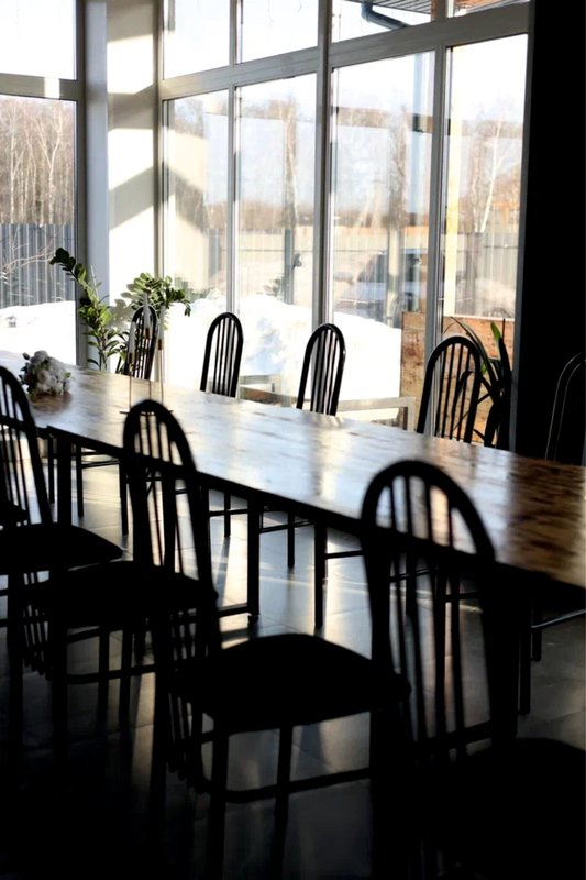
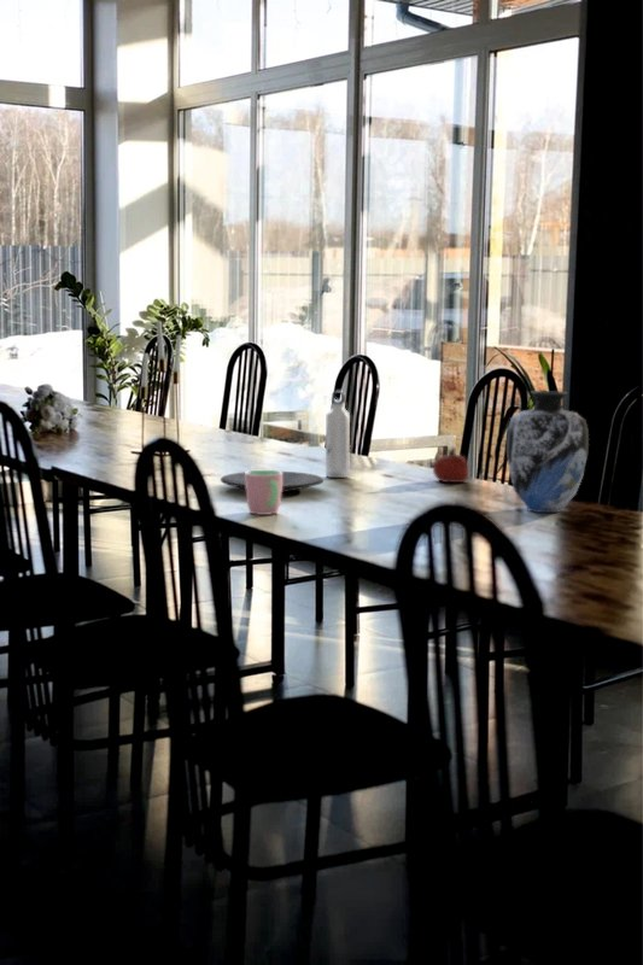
+ water bottle (337, 433)
+ plate (282, 482)
+ vase (546, 451)
+ fruit (451, 463)
+ cup (265, 493)
